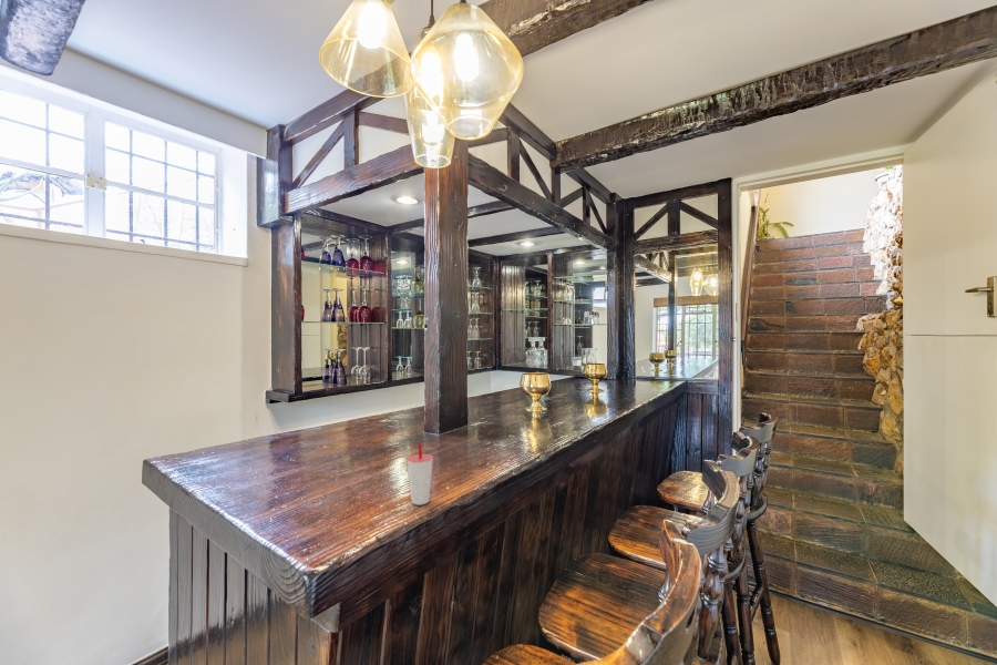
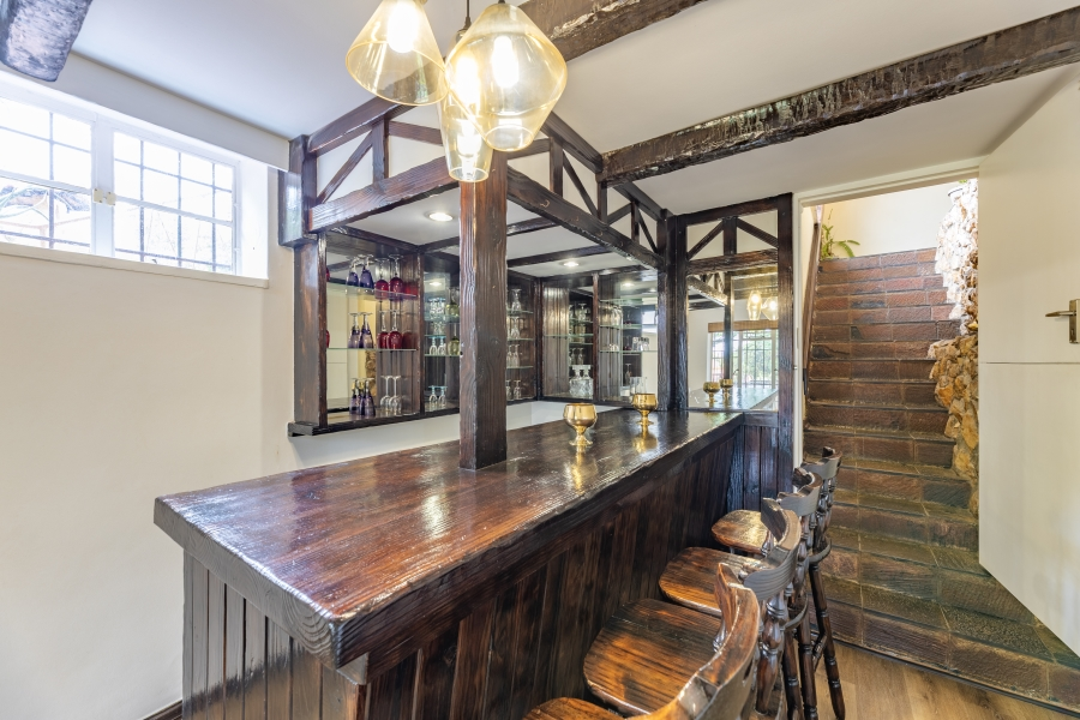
- cup (420, 471)
